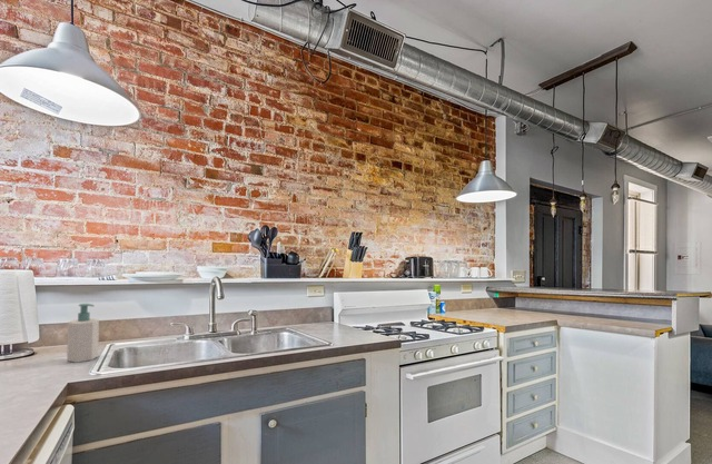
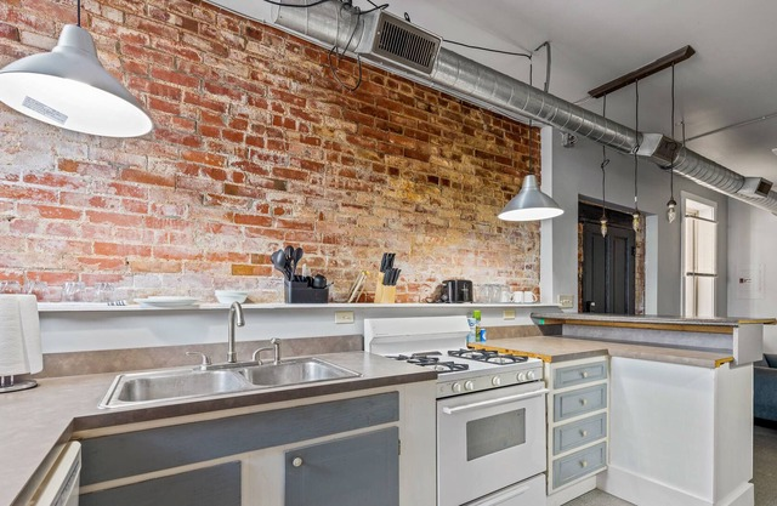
- soap bottle (83, 330)
